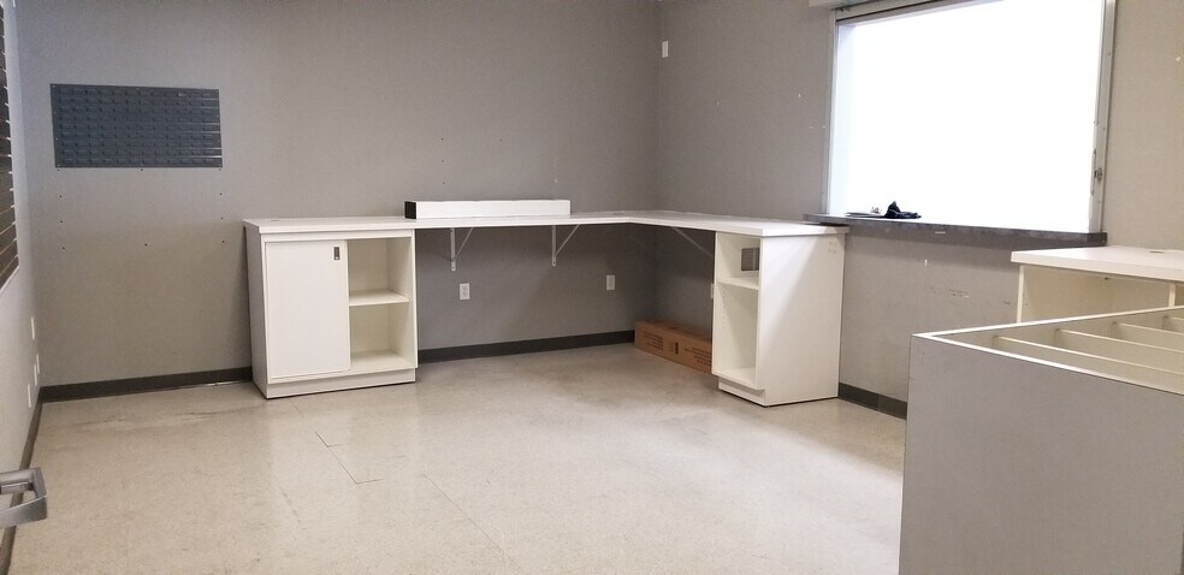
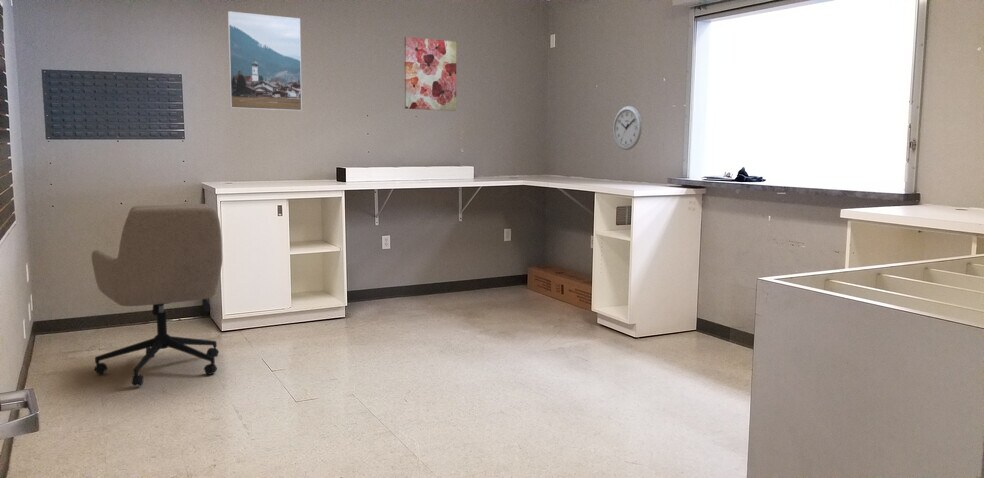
+ wall art (430, 74)
+ wall clock (626, 128)
+ office chair (161, 286)
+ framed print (265, 62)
